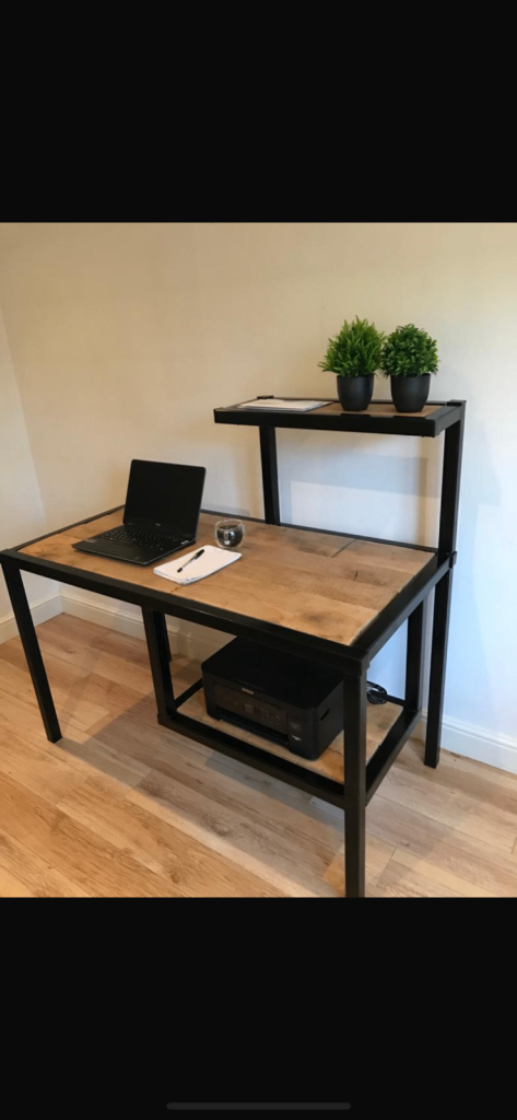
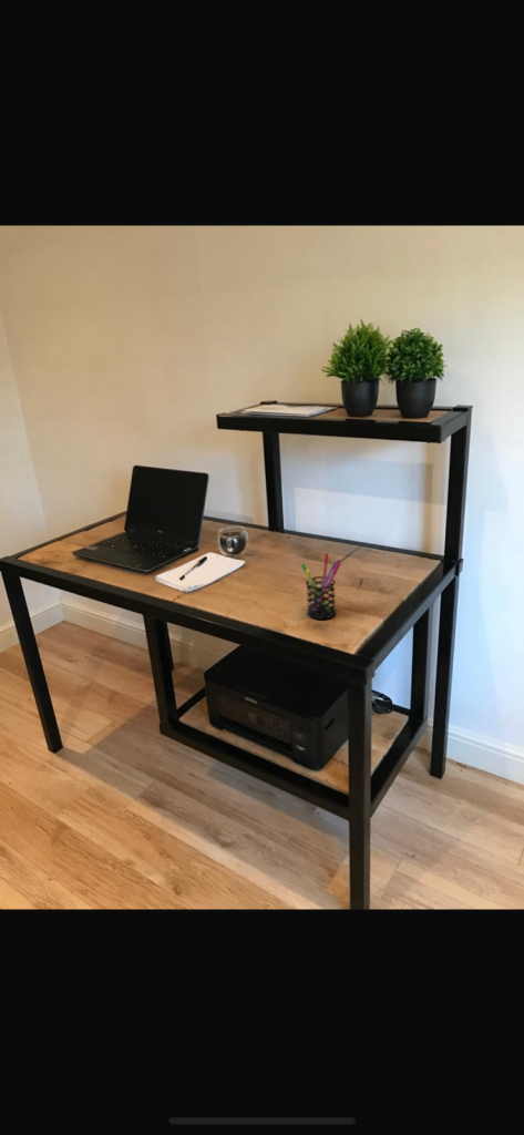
+ pen holder (318, 583)
